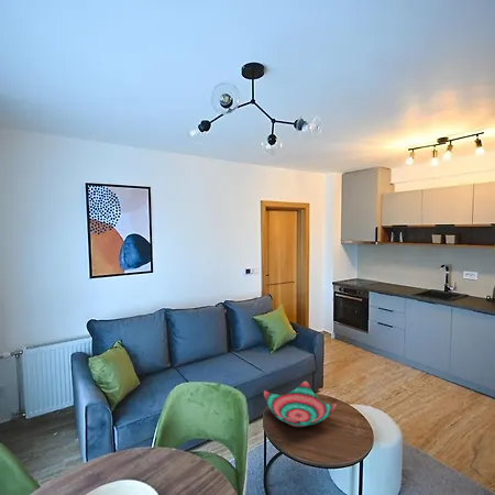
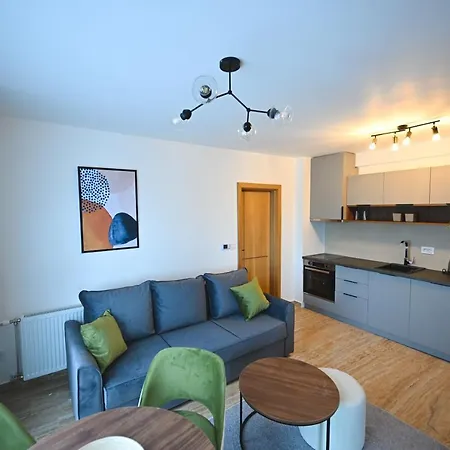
- decorative bowl (298, 407)
